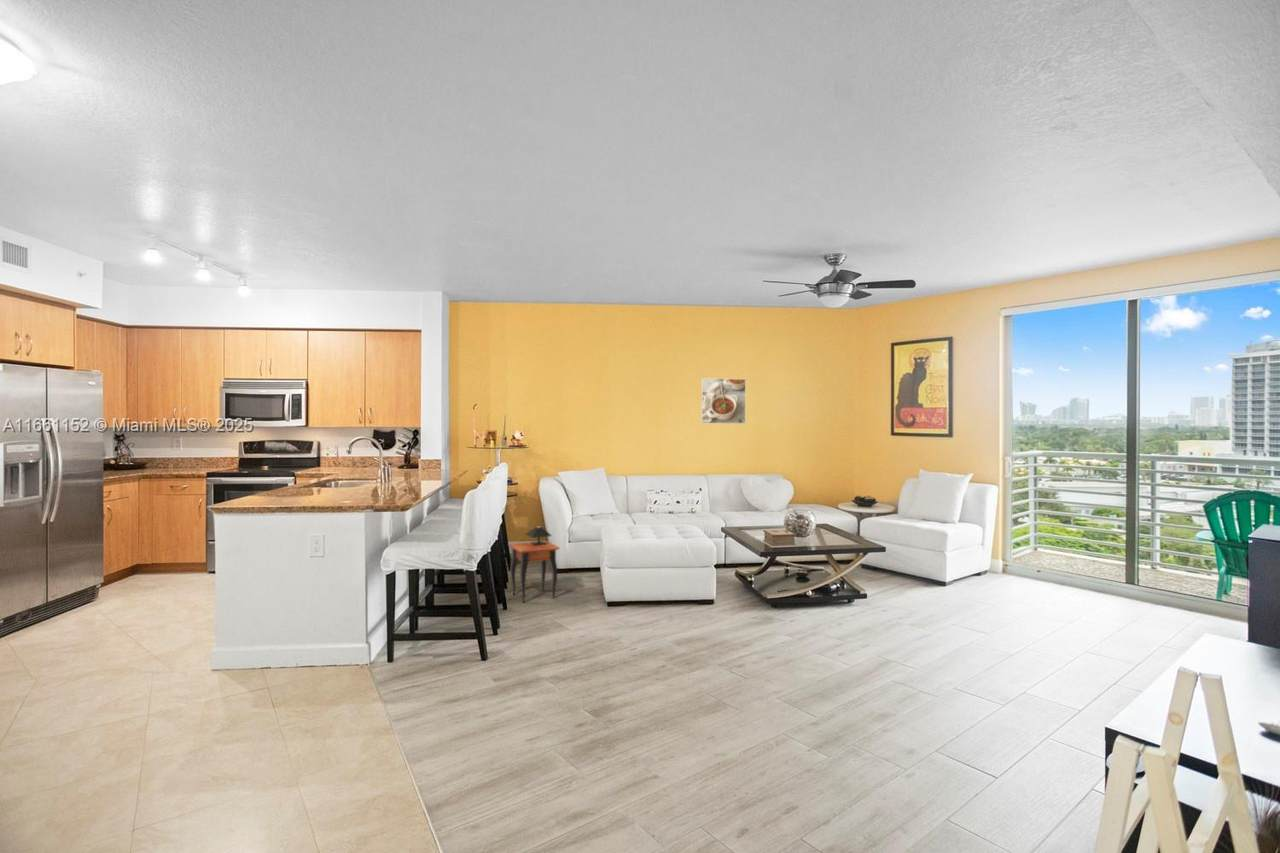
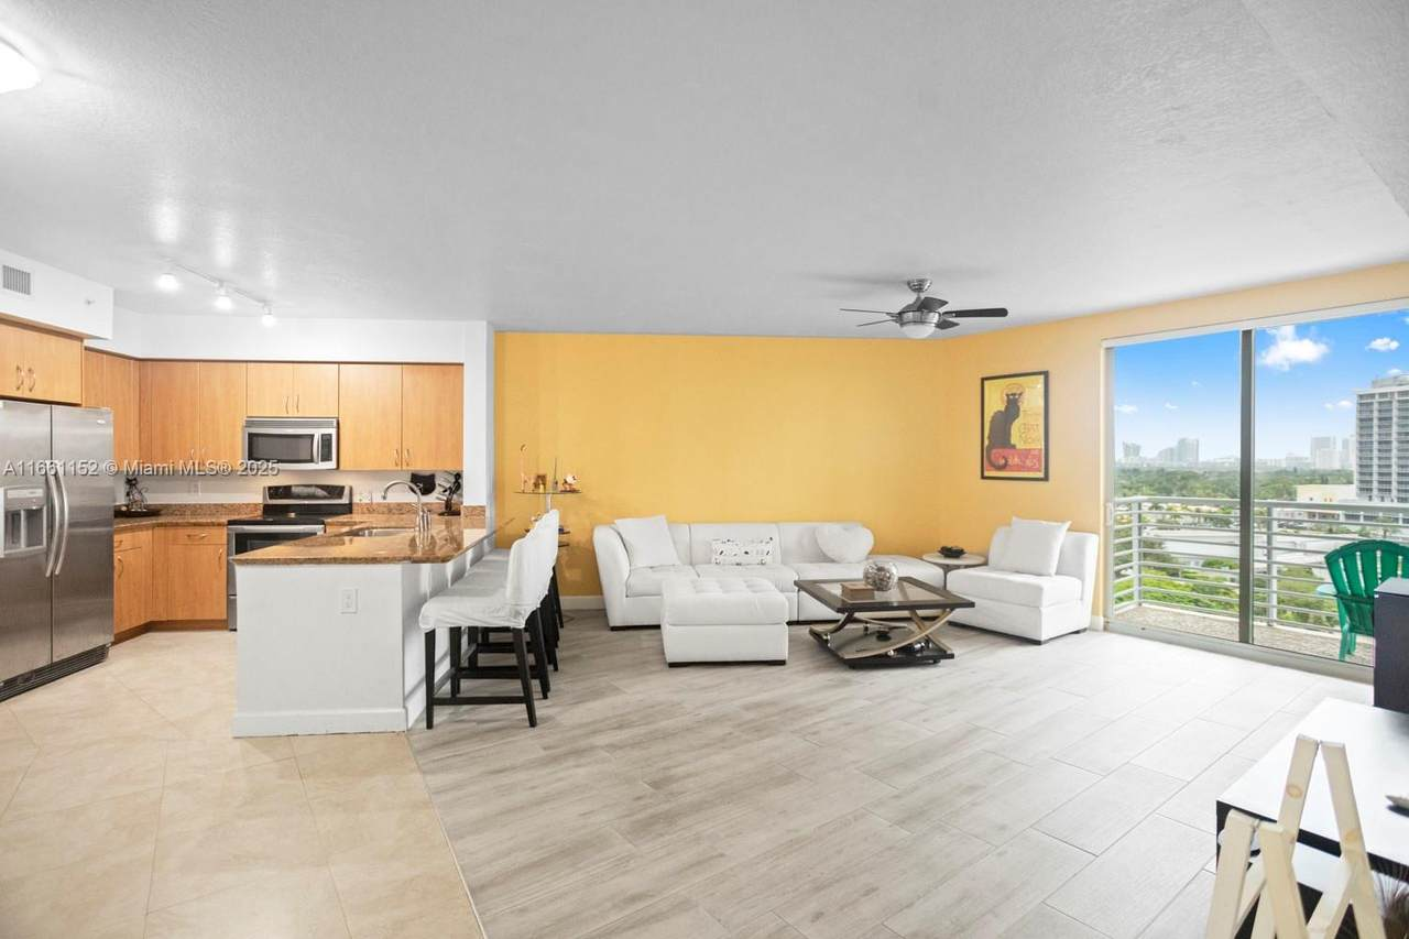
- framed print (723, 401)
- side table (532, 561)
